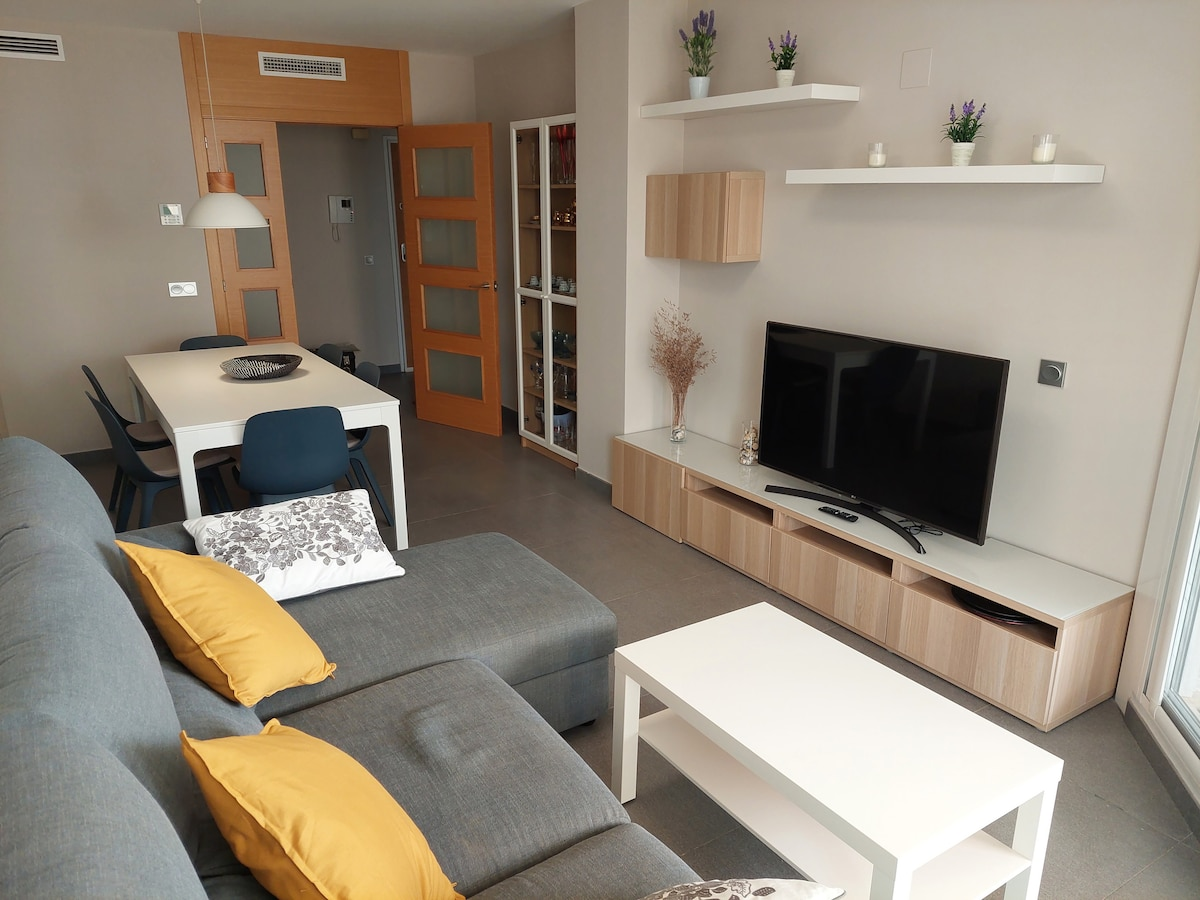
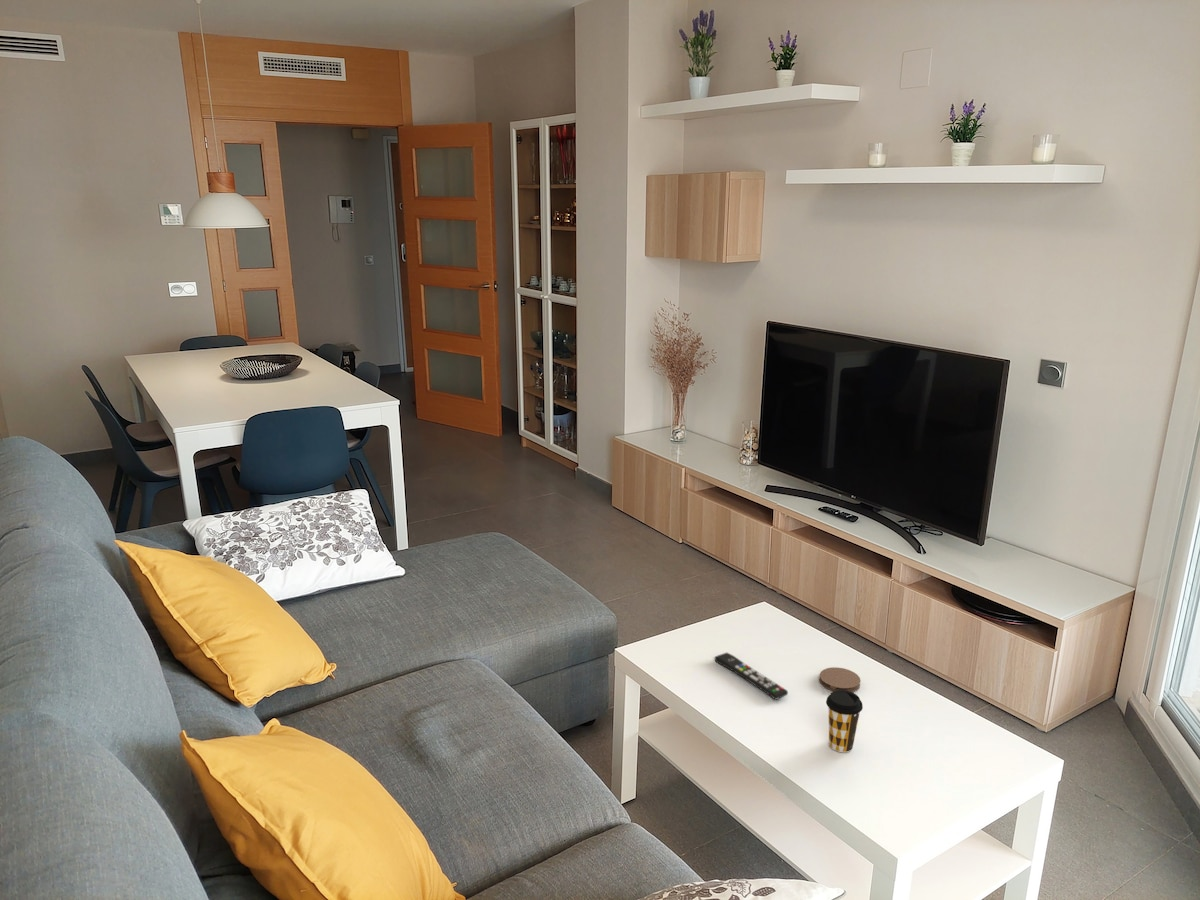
+ coffee cup (842, 721)
+ coaster (839, 679)
+ remote control (749, 674)
